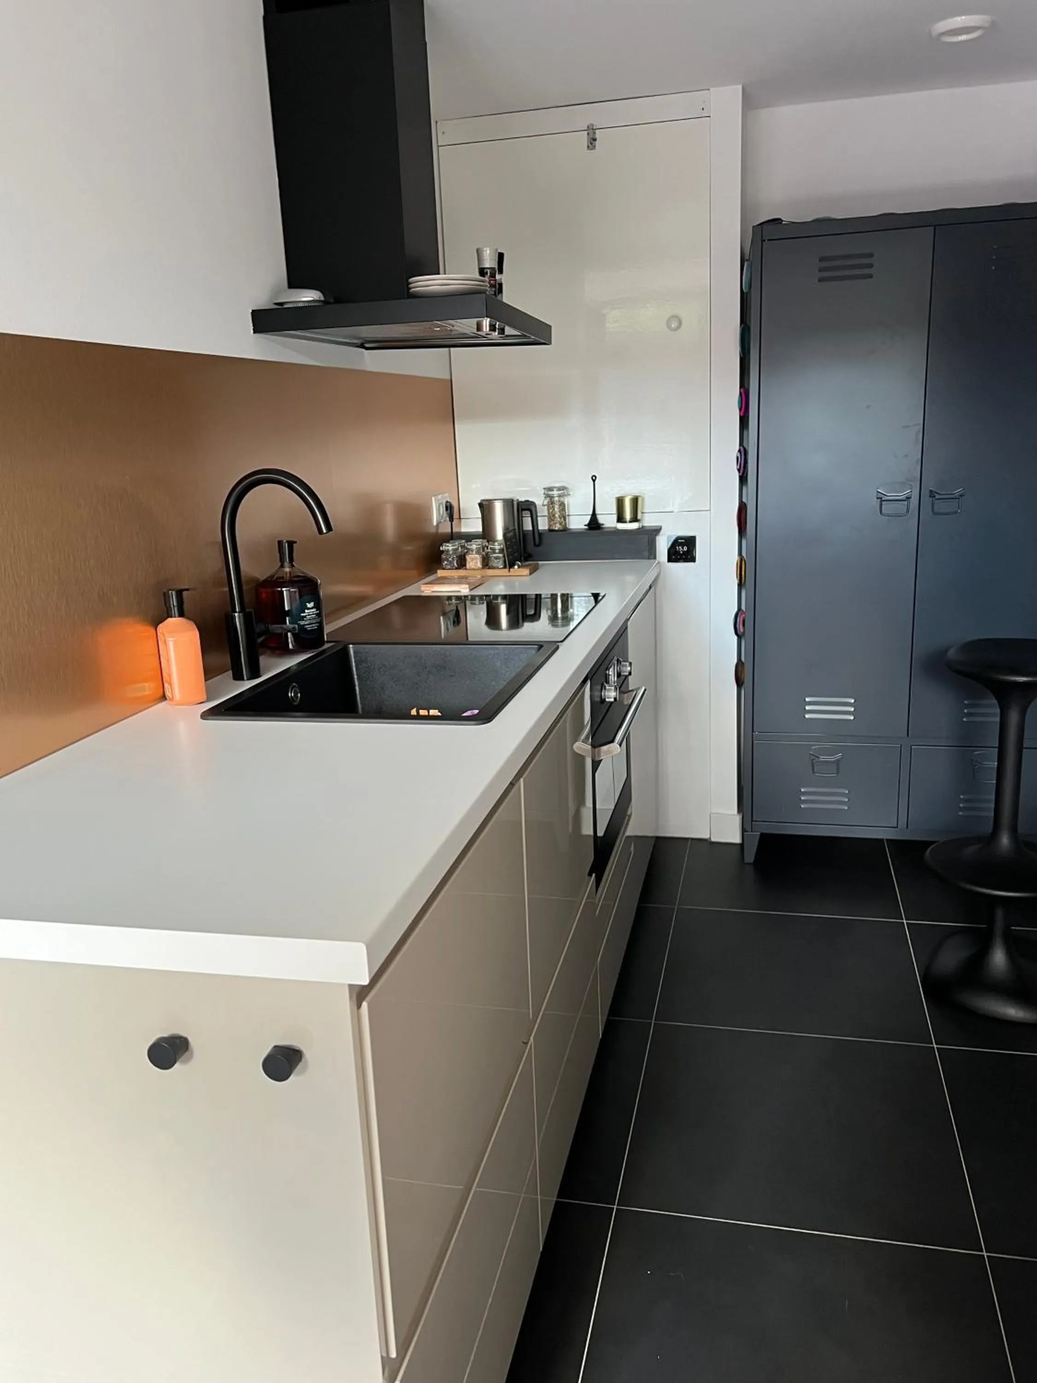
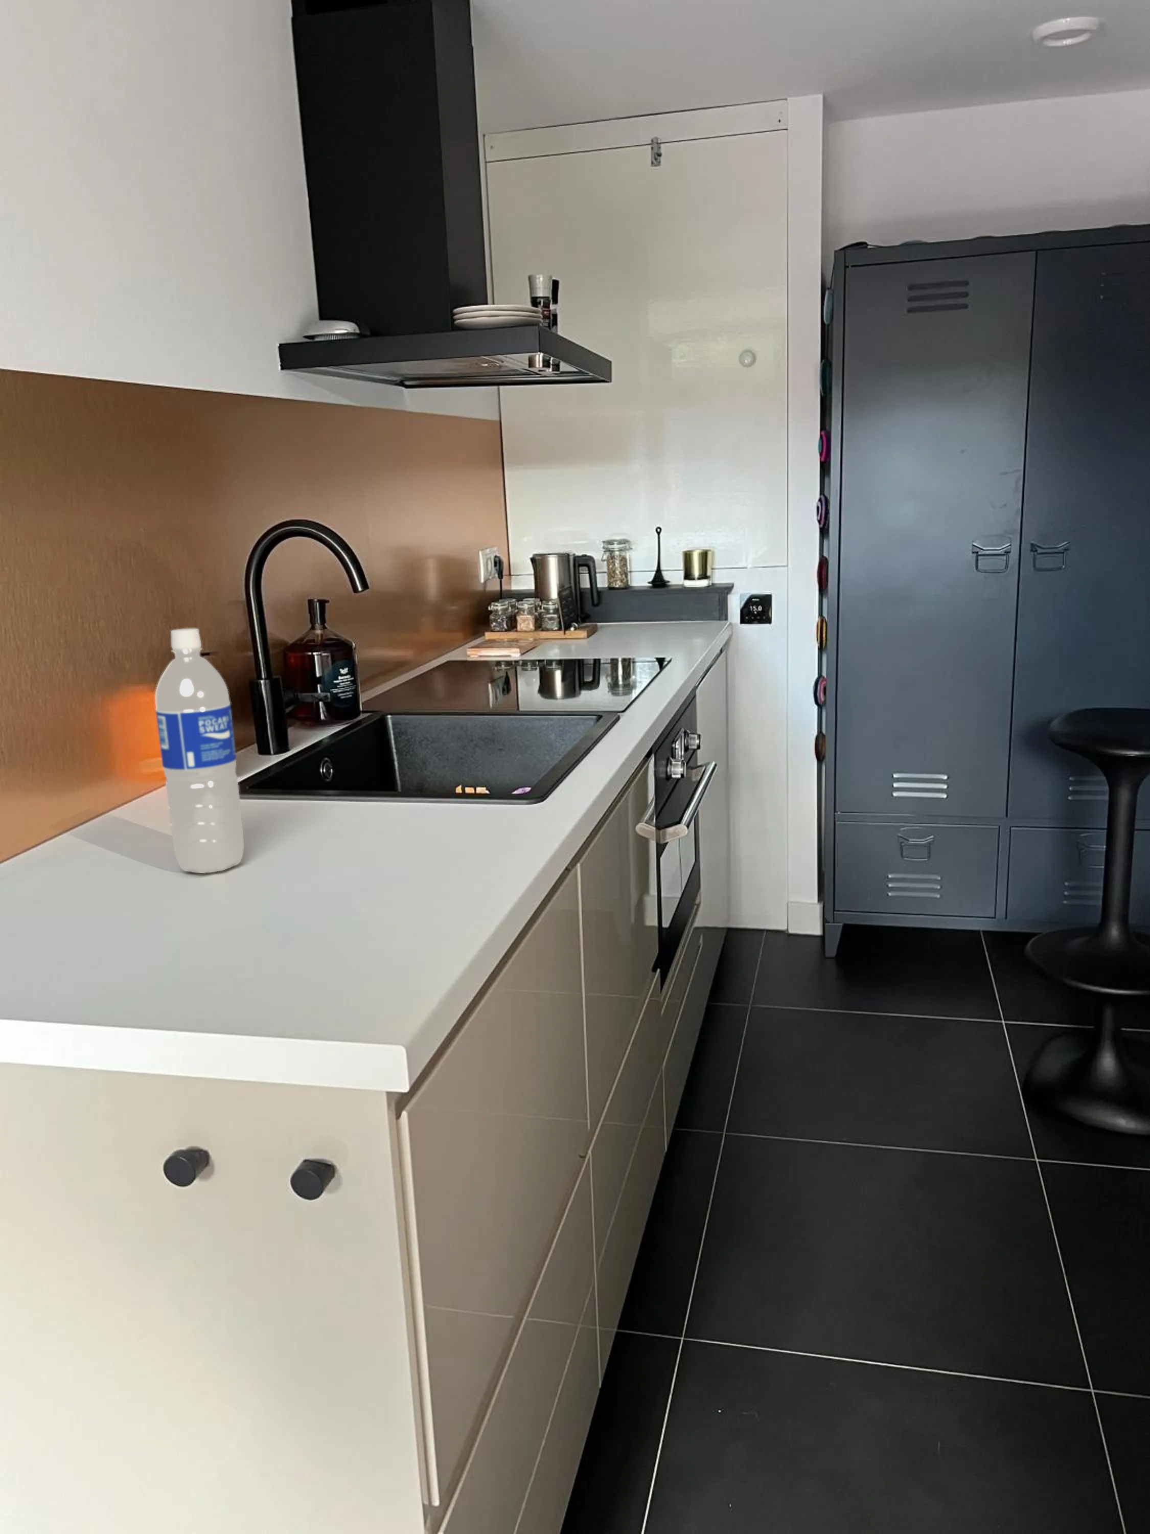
+ water bottle (198, 750)
